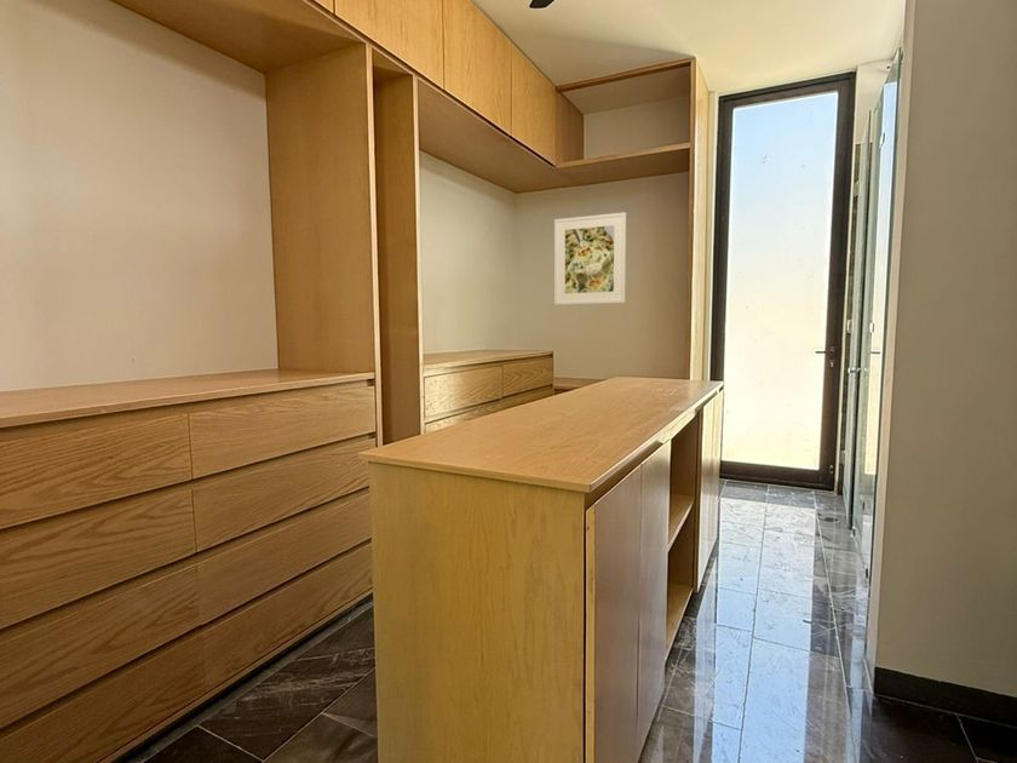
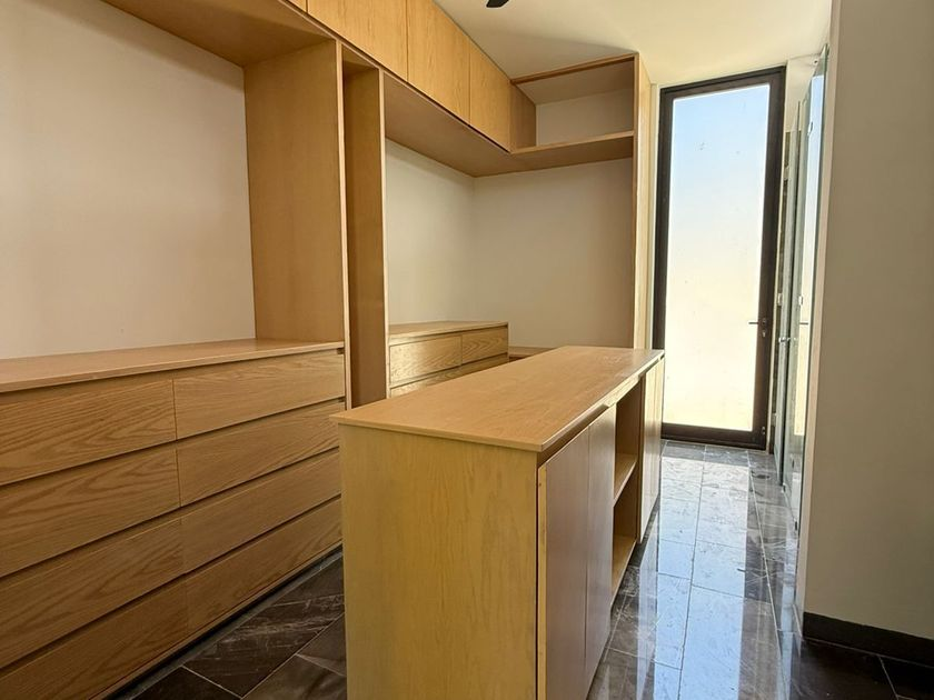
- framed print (588, 259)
